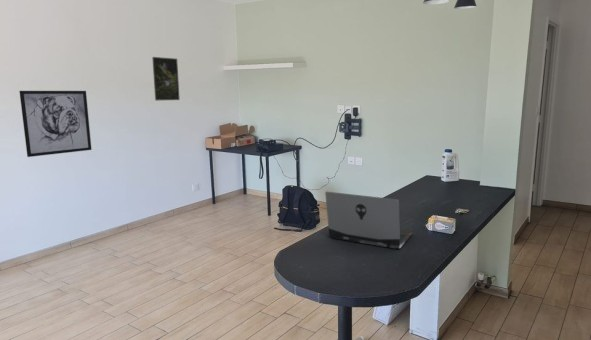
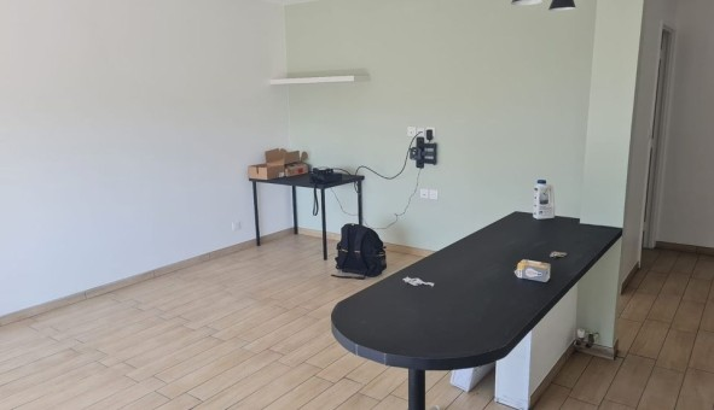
- wall art (58, 122)
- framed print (166, 79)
- laptop computer (369, 214)
